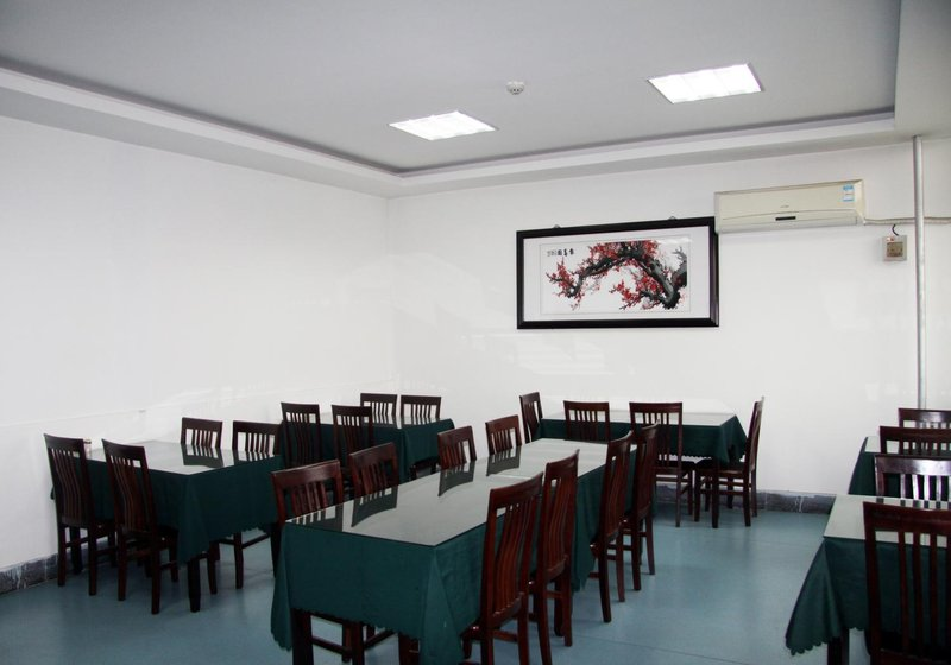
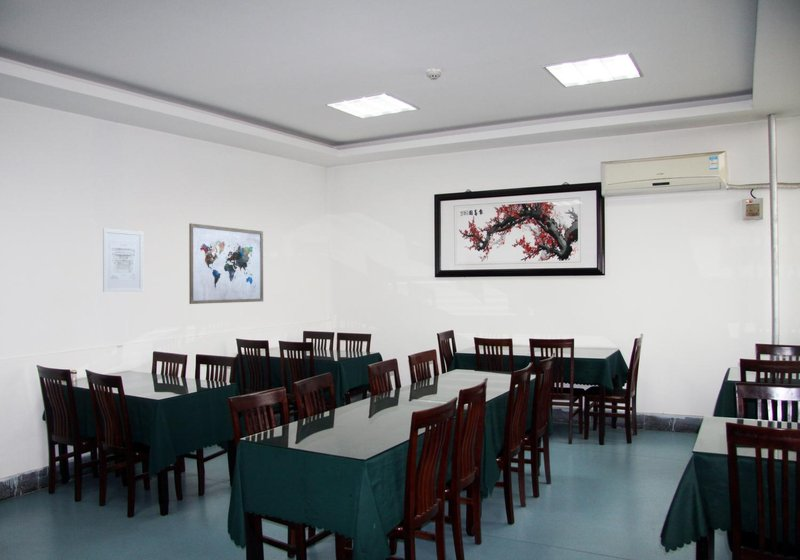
+ wall art (123, 261)
+ wall art (228, 265)
